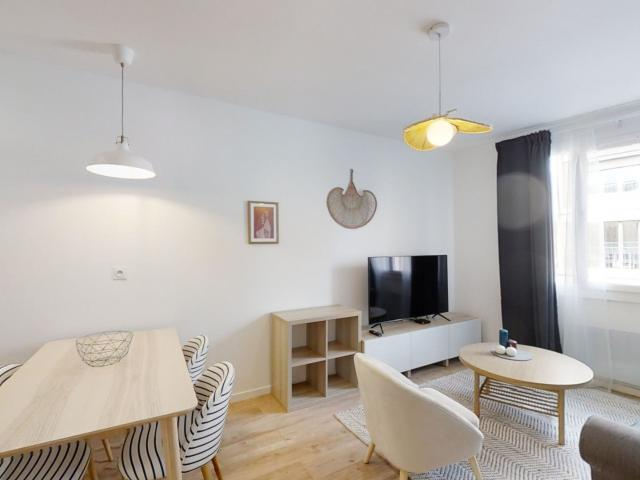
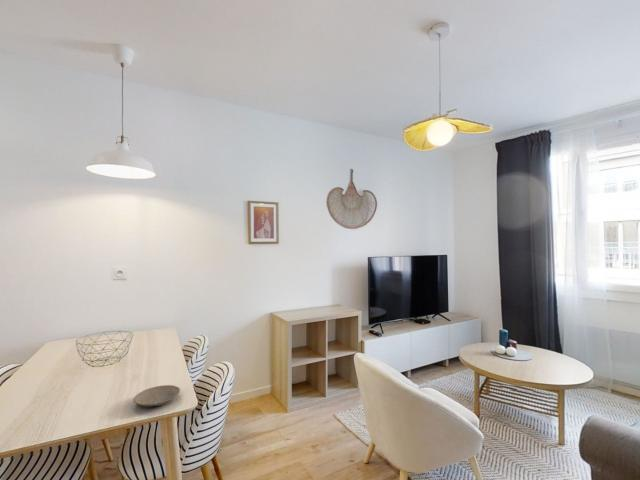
+ plate (157, 397)
